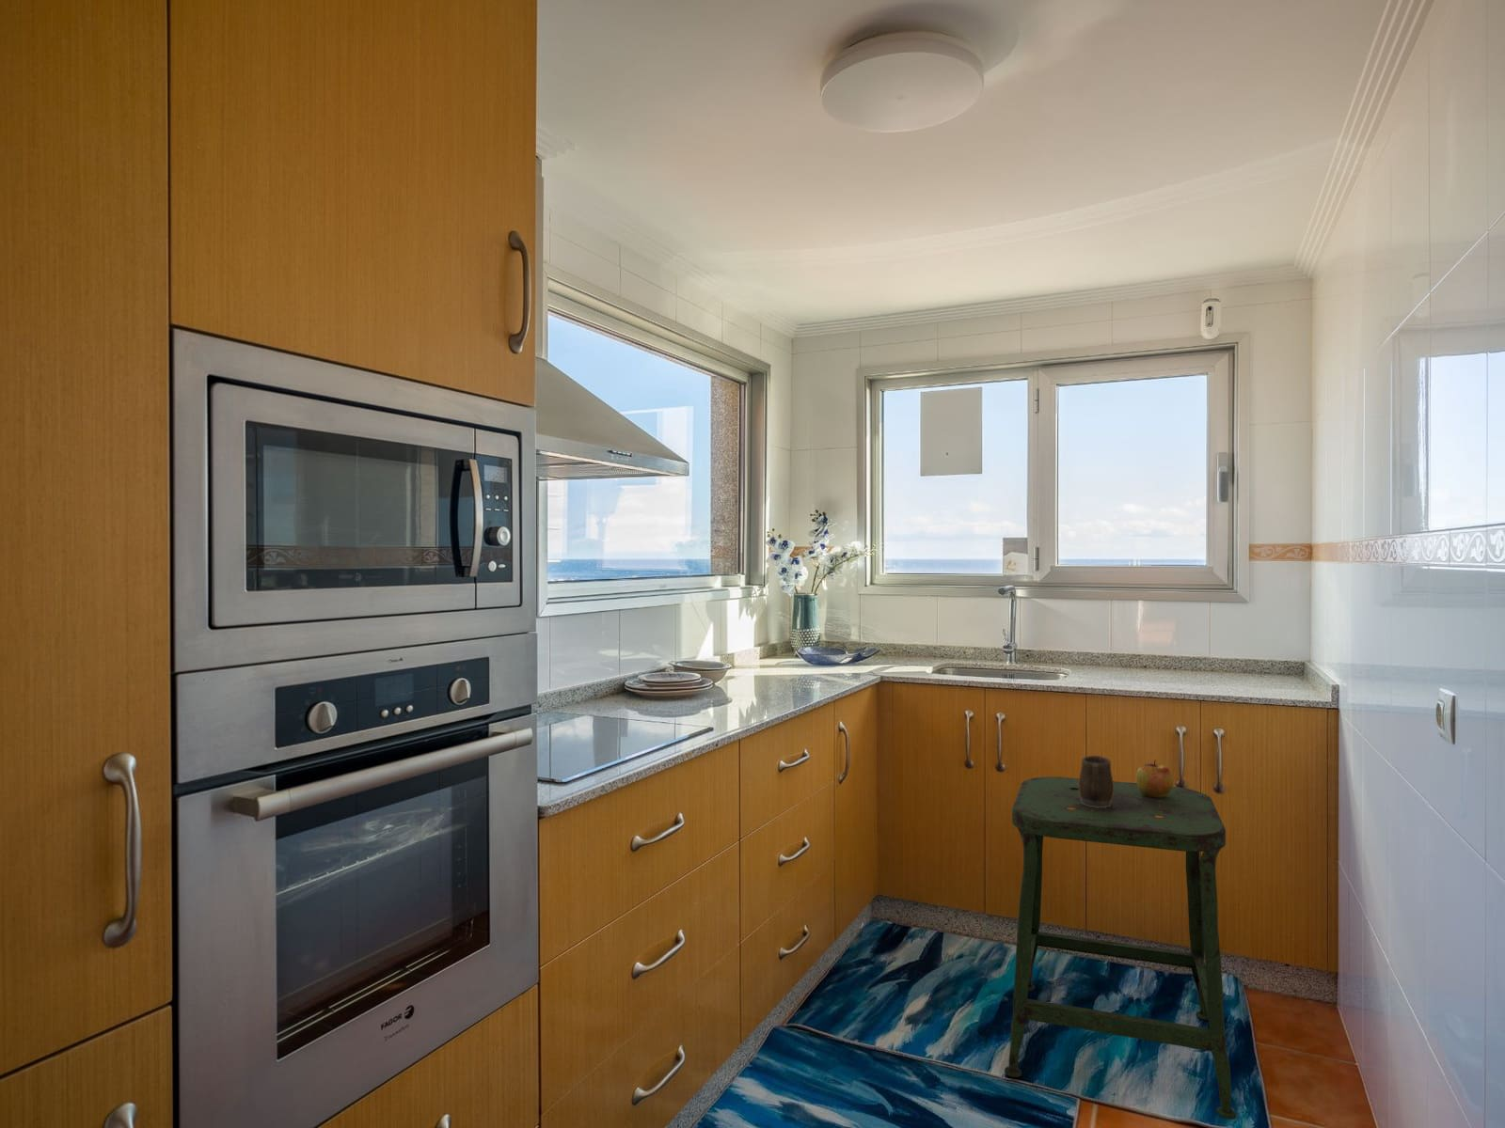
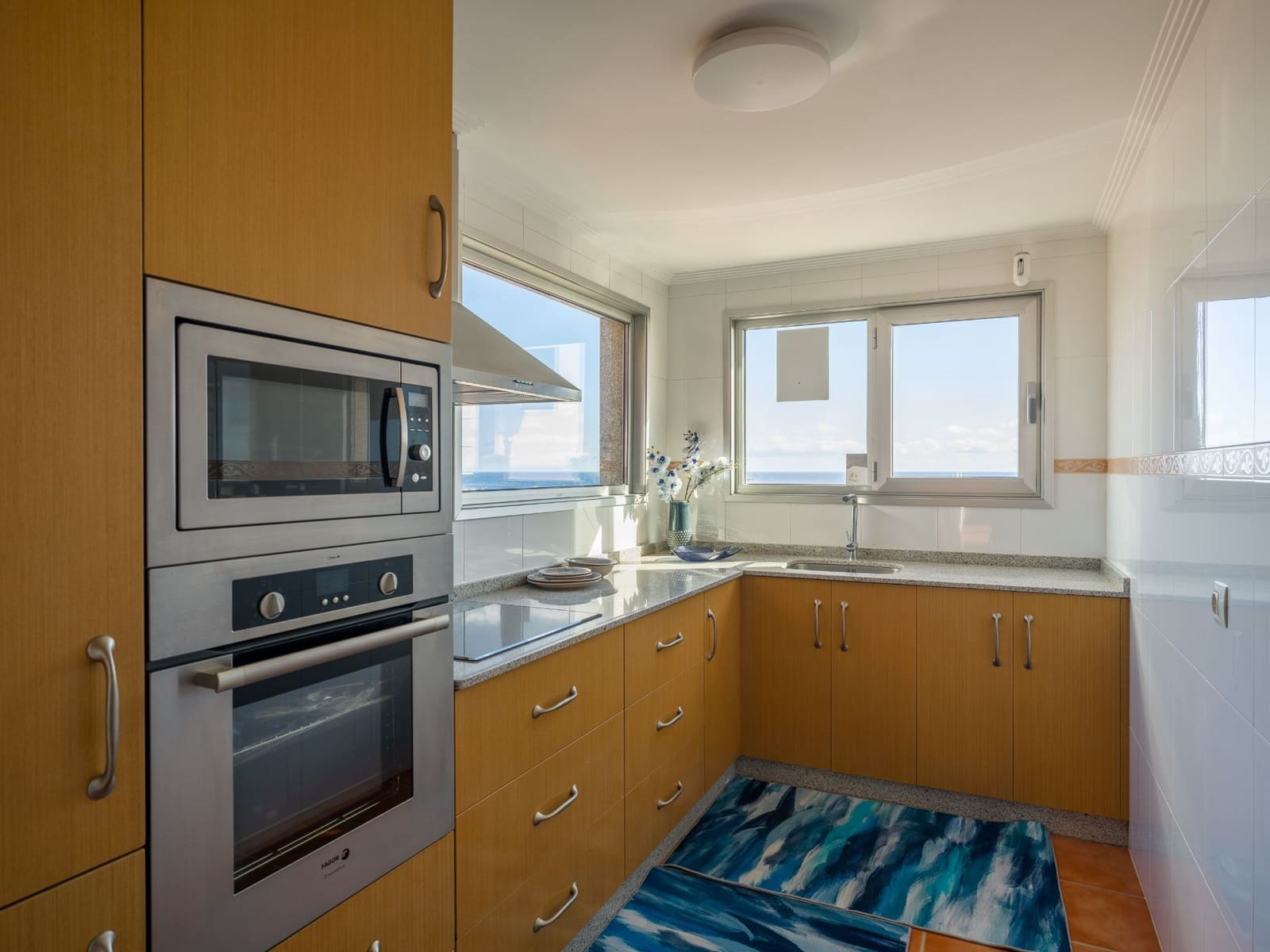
- mug (1096, 781)
- apple (1154, 776)
- stool (1109, 941)
